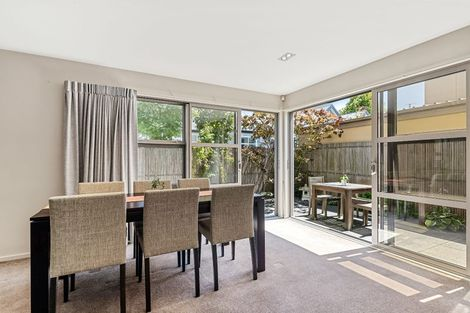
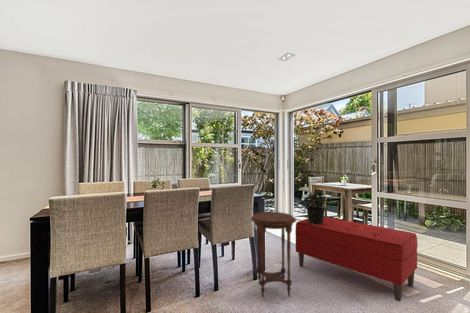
+ potted plant (316, 206)
+ side table (282, 253)
+ bench (351, 250)
